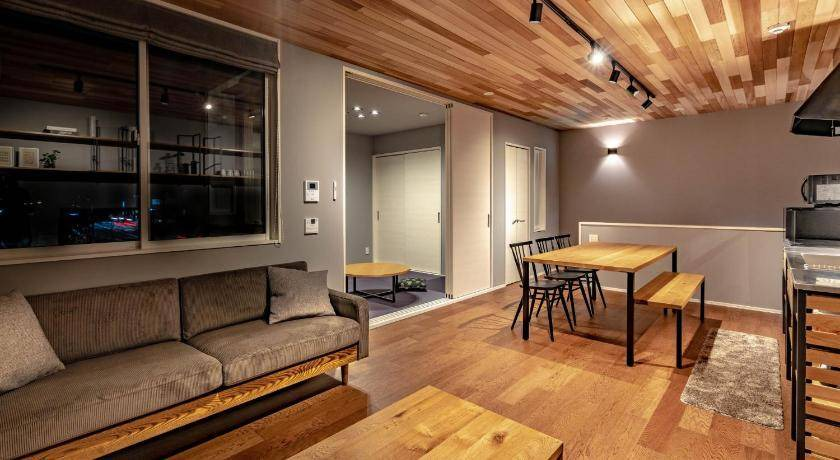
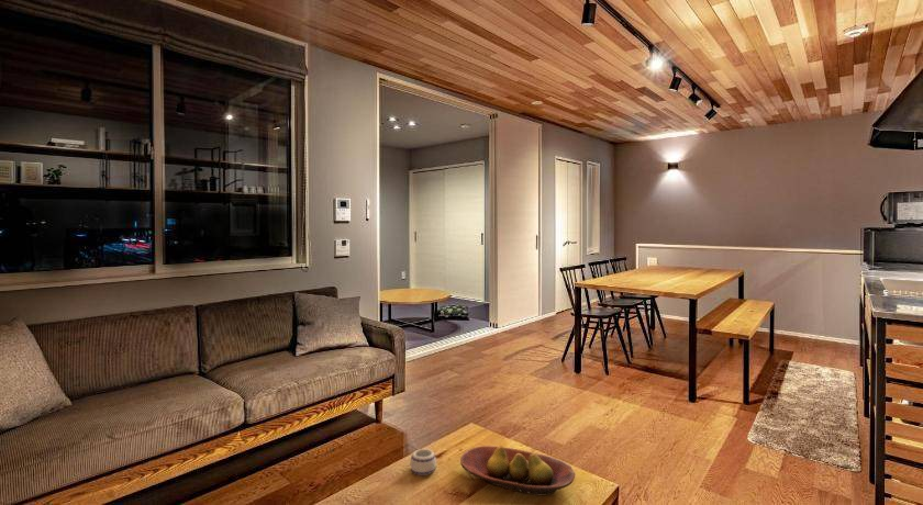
+ mug (423, 459)
+ fruit bowl (515, 467)
